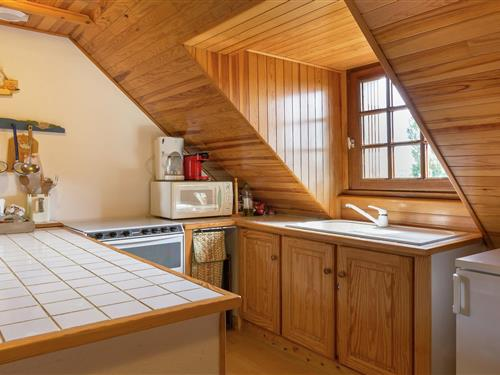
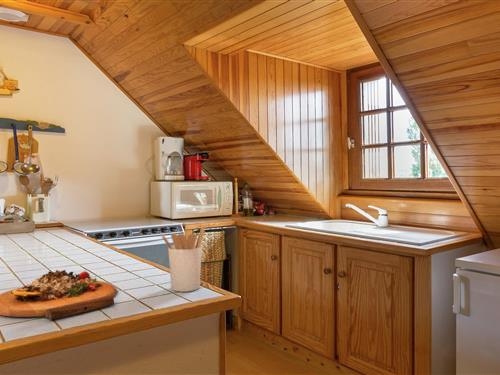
+ utensil holder (185, 258)
+ cutting board (57, 286)
